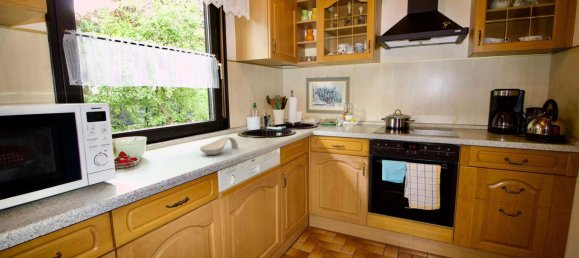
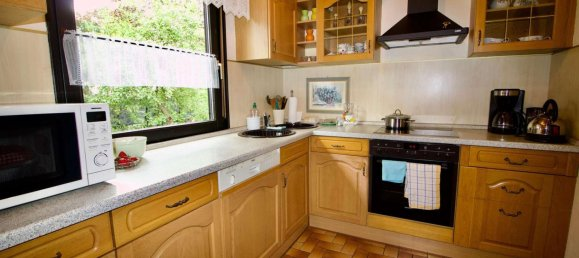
- spoon rest (220, 145)
